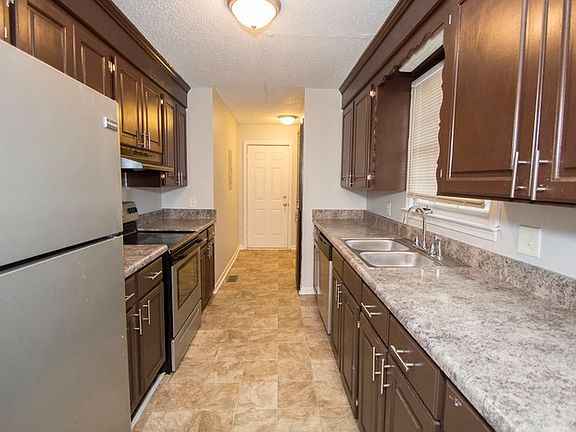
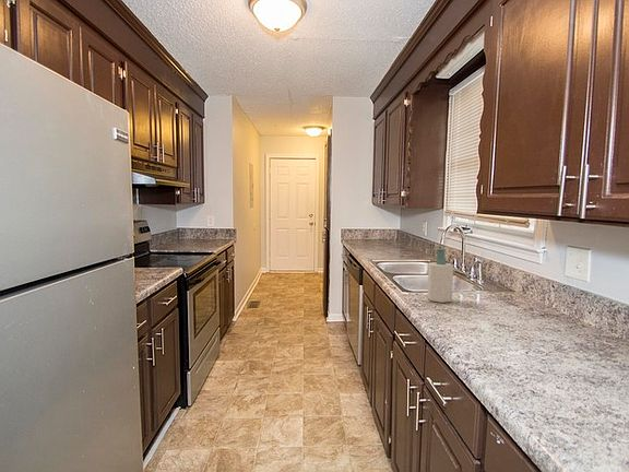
+ soap bottle (440, 274)
